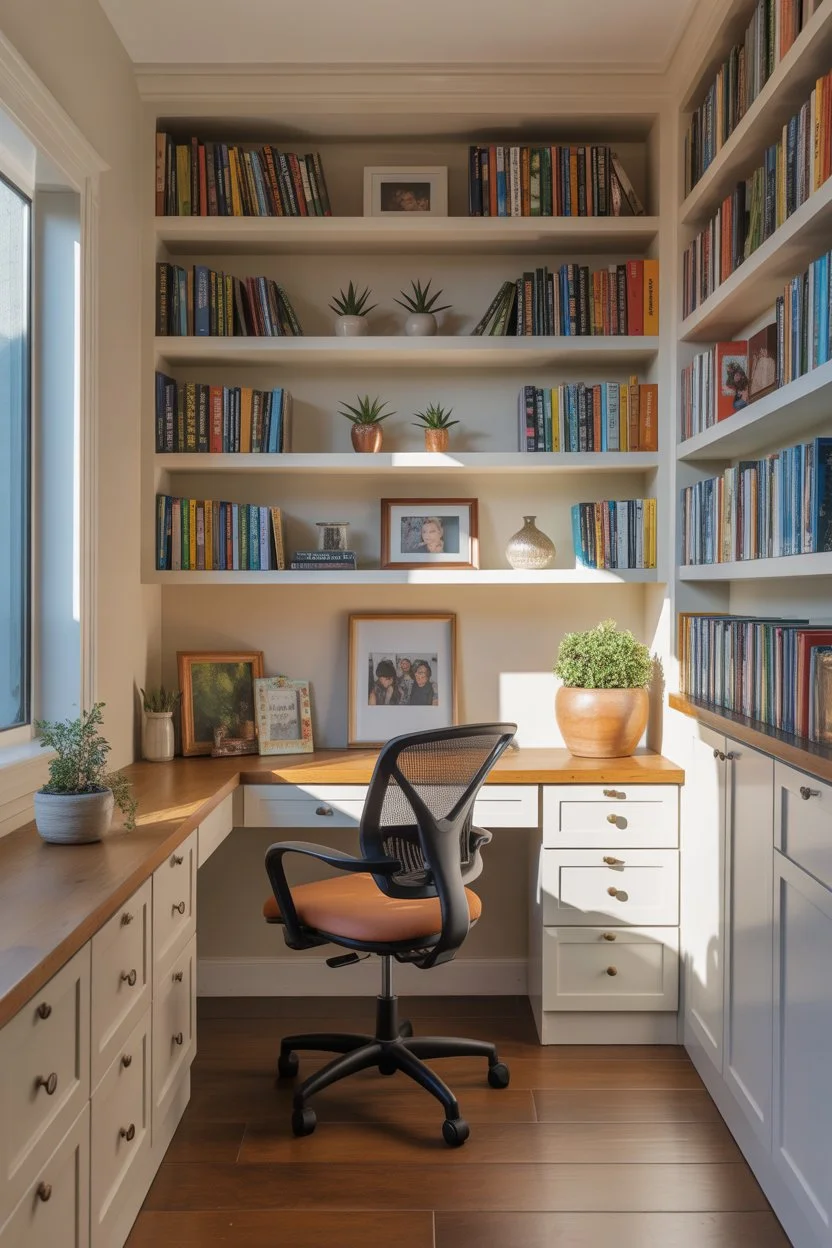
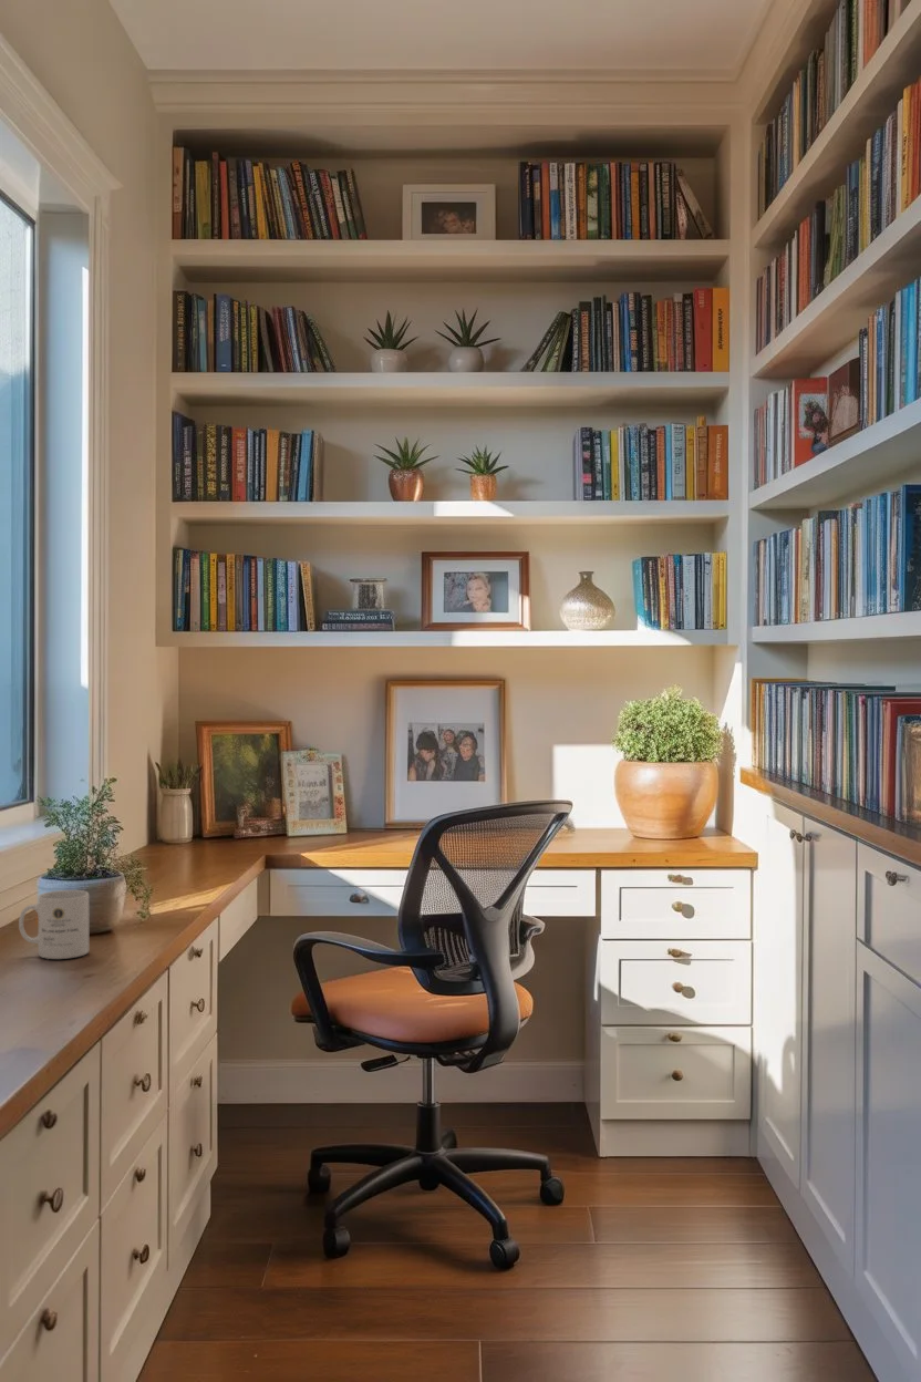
+ mug (53, 924)
